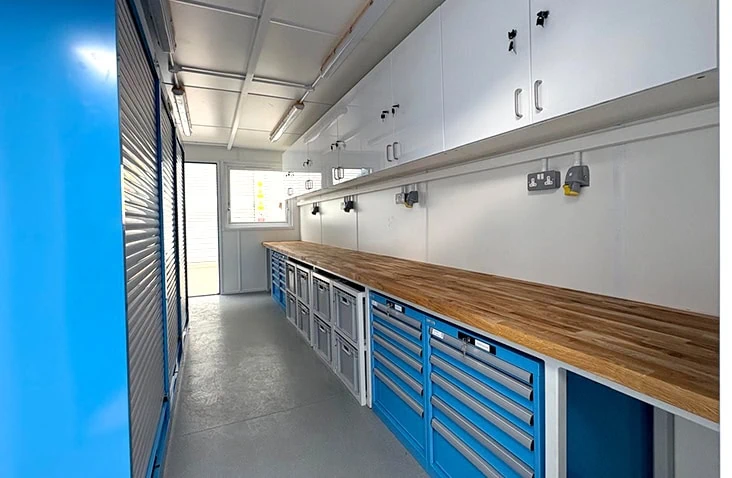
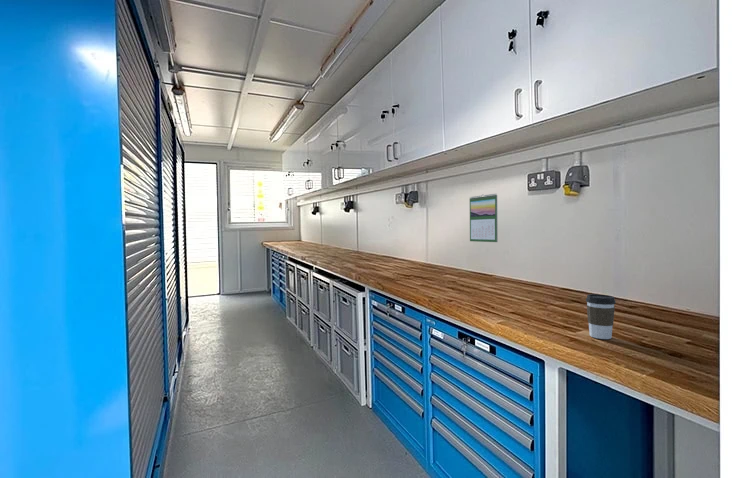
+ calendar (482, 218)
+ coffee cup (600, 316)
